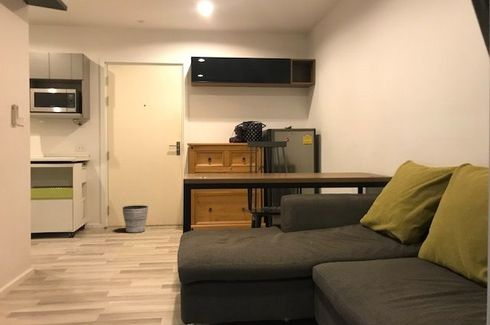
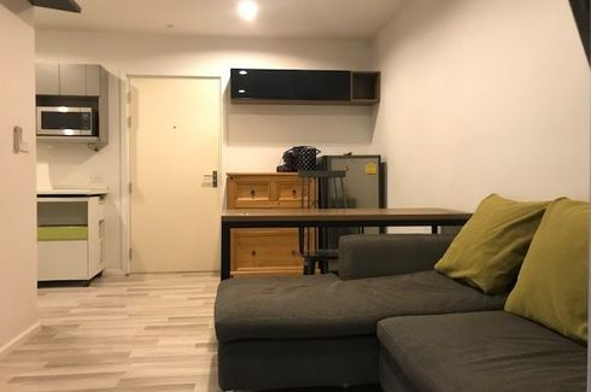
- planter pot (135, 218)
